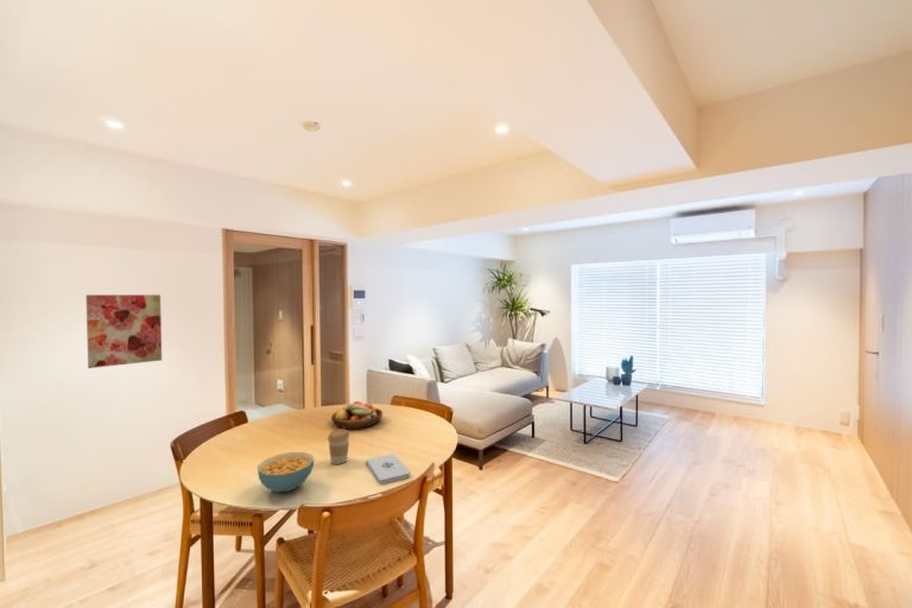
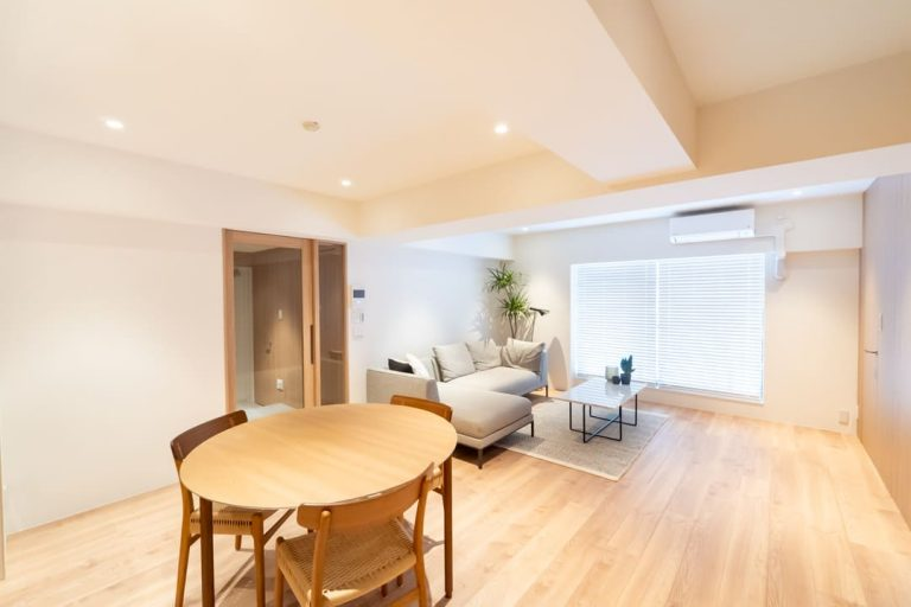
- wall art (126, 329)
- coffee cup (338, 445)
- cereal bowl (286, 475)
- notepad (387, 468)
- fruit bowl (357, 411)
